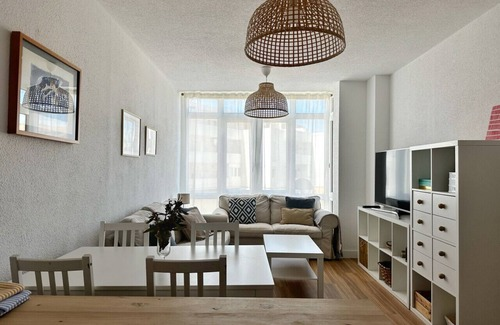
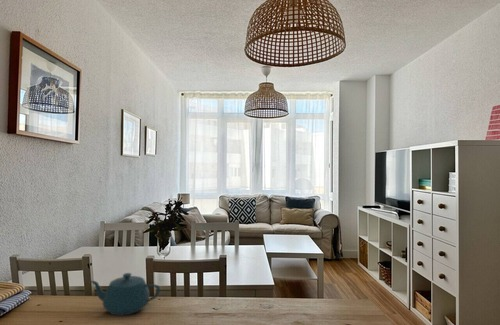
+ teapot (124, 291)
